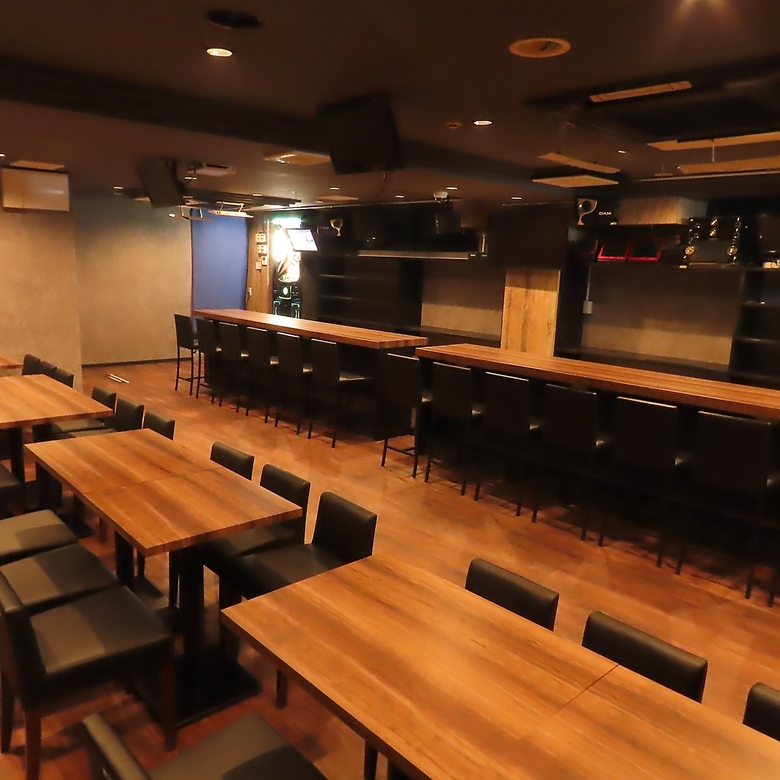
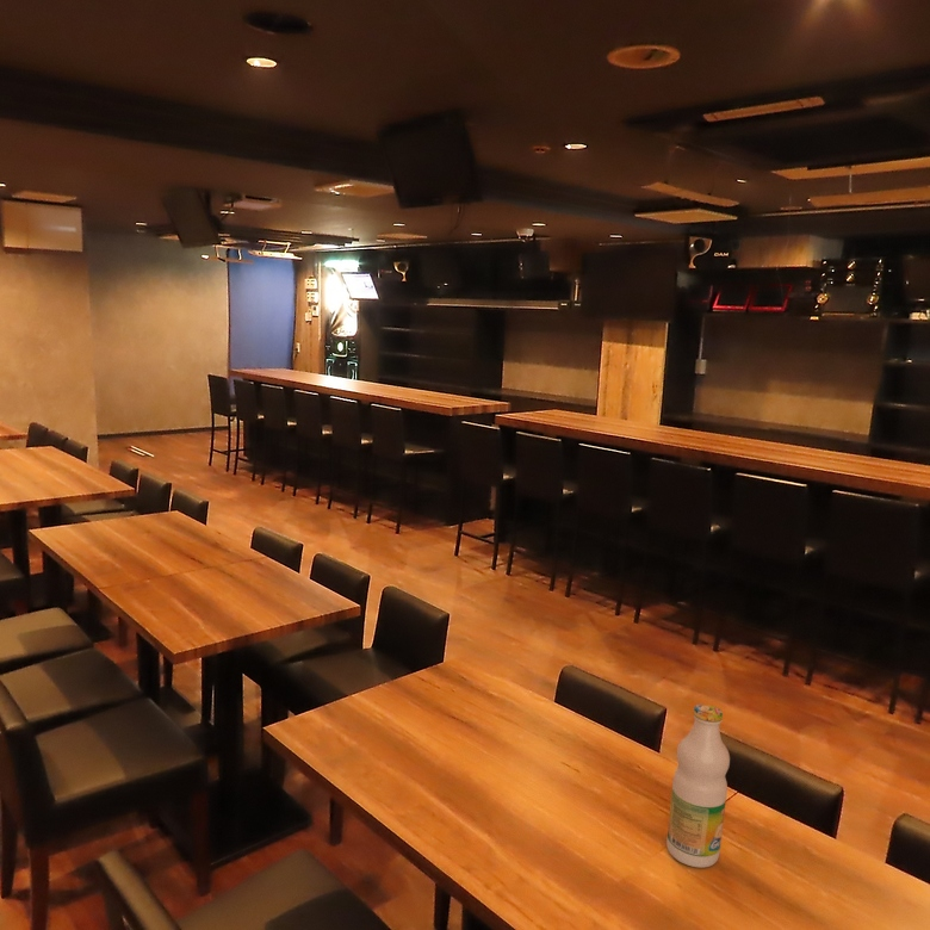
+ bottle (700, 782)
